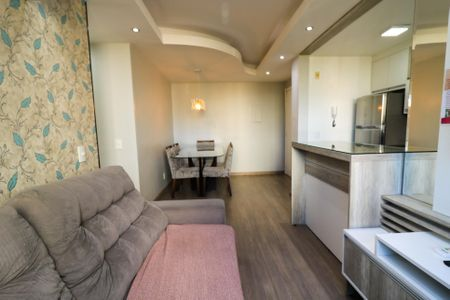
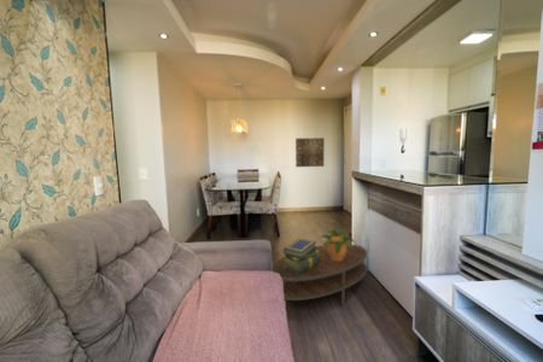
+ stack of books (300, 255)
+ coffee table (321, 274)
+ wall art (309, 152)
+ potted plant (334, 243)
